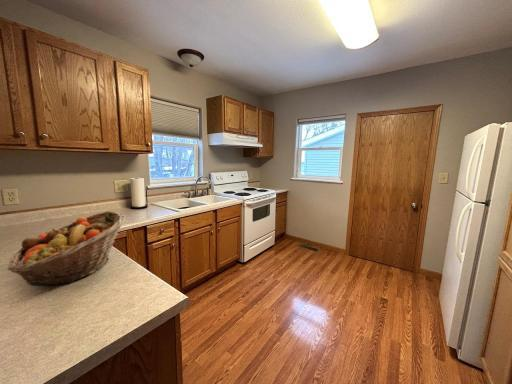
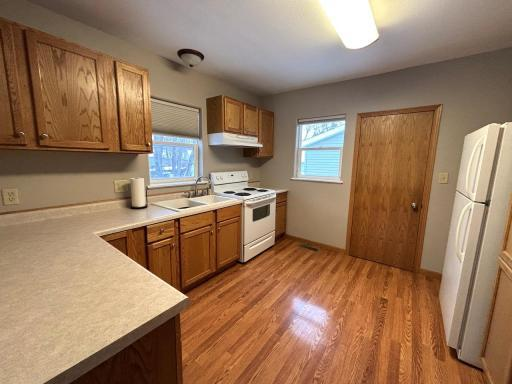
- fruit basket (74, 243)
